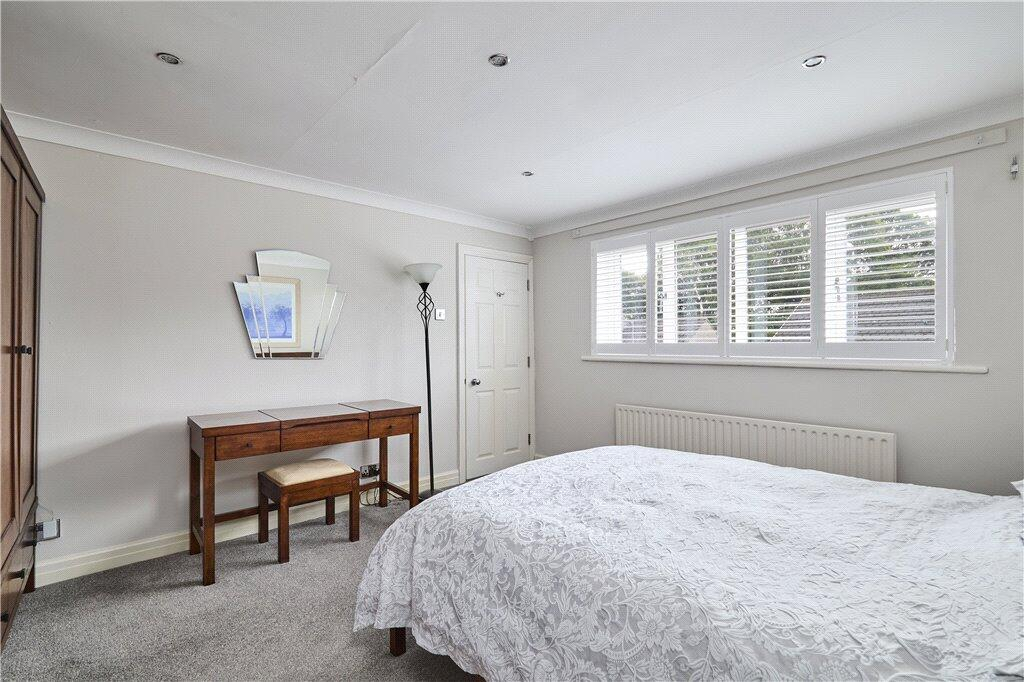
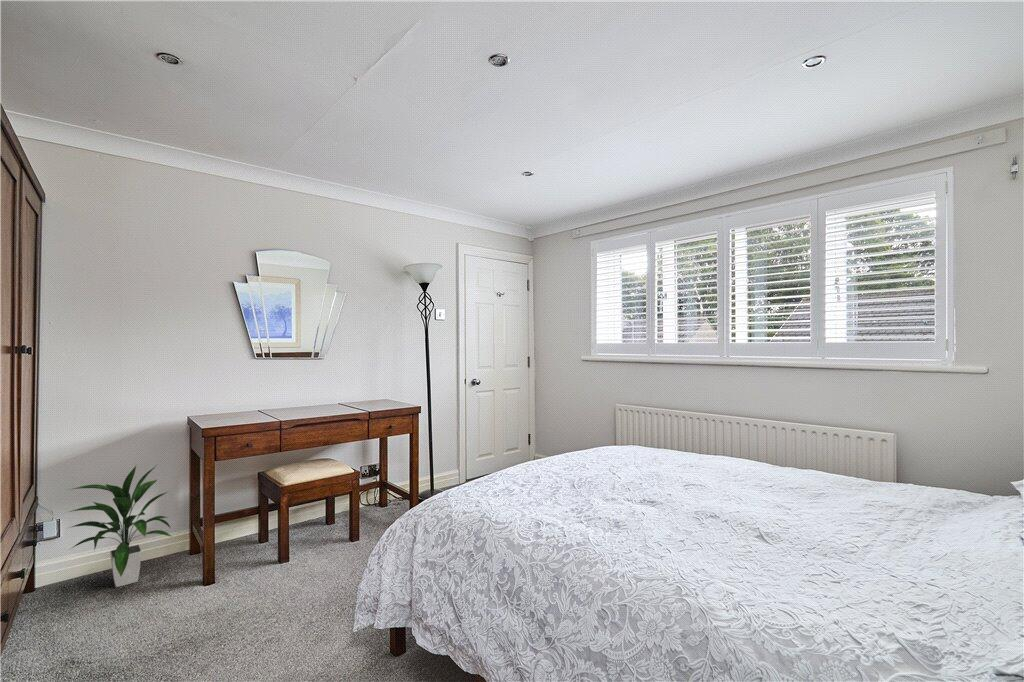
+ indoor plant (123, 525)
